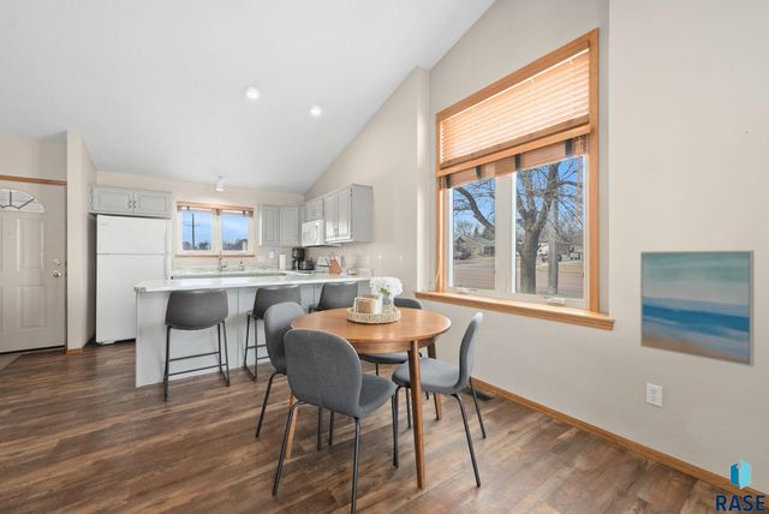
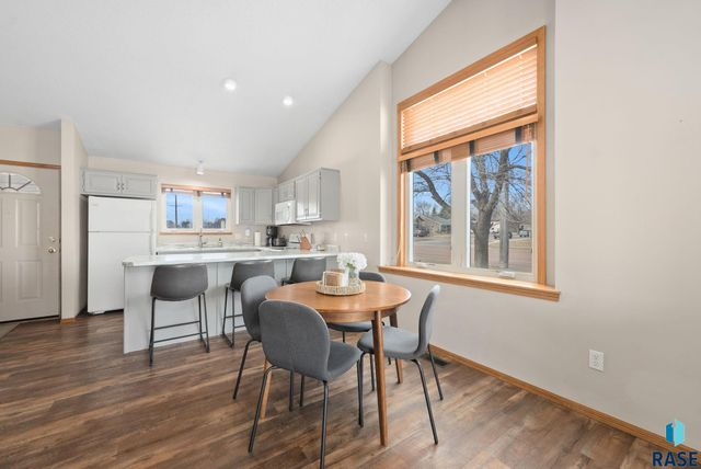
- wall art (691, 303)
